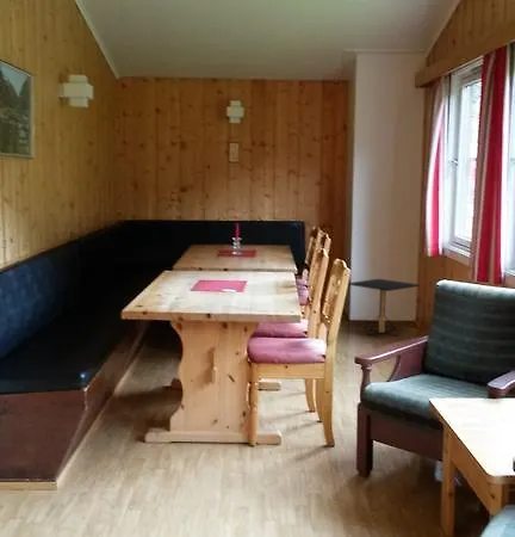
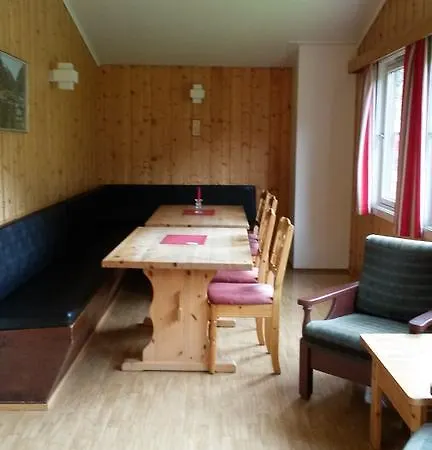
- side table (381, 308)
